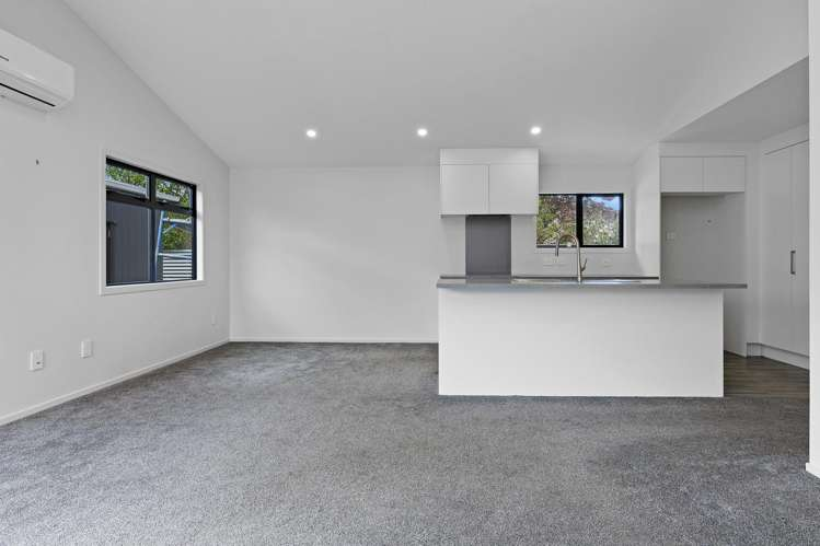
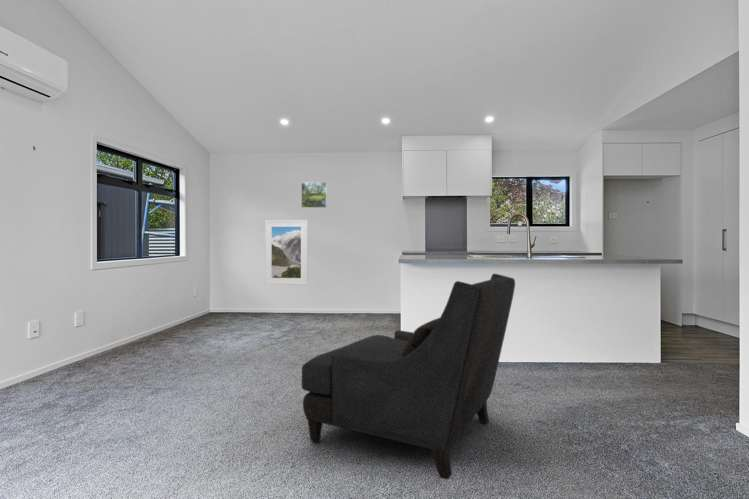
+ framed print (314, 195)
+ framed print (286, 252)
+ armchair (412, 353)
